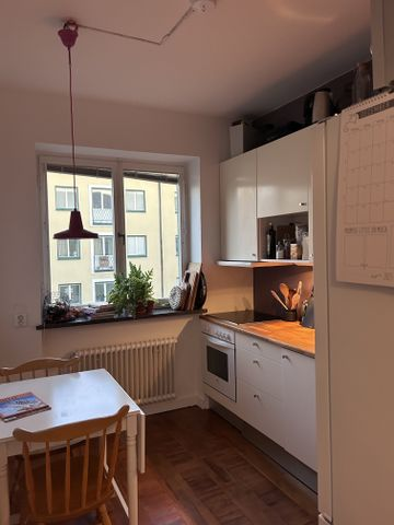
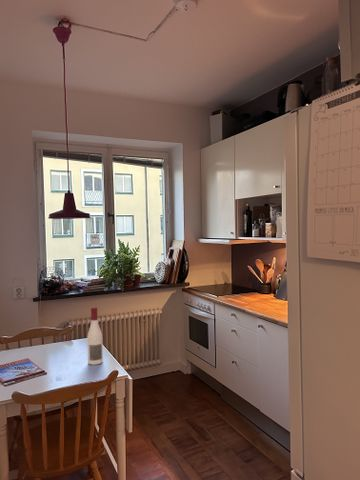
+ alcohol (94, 335)
